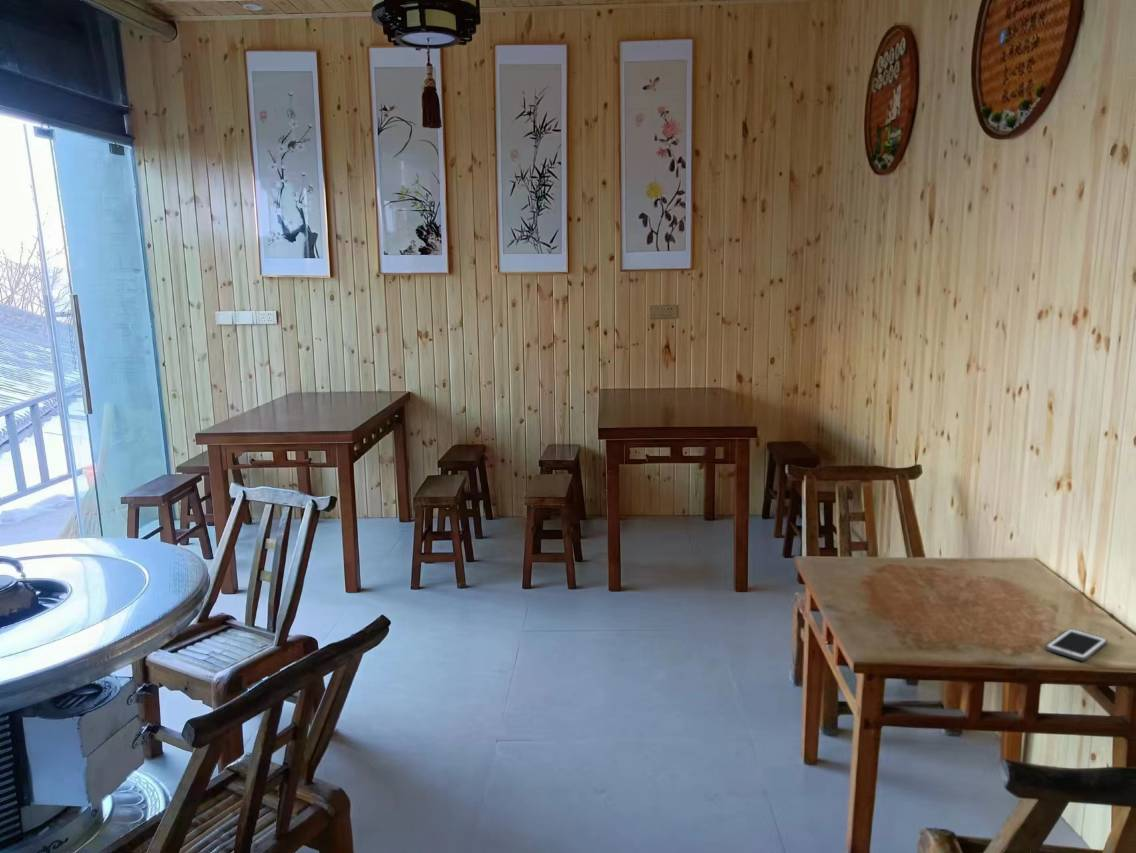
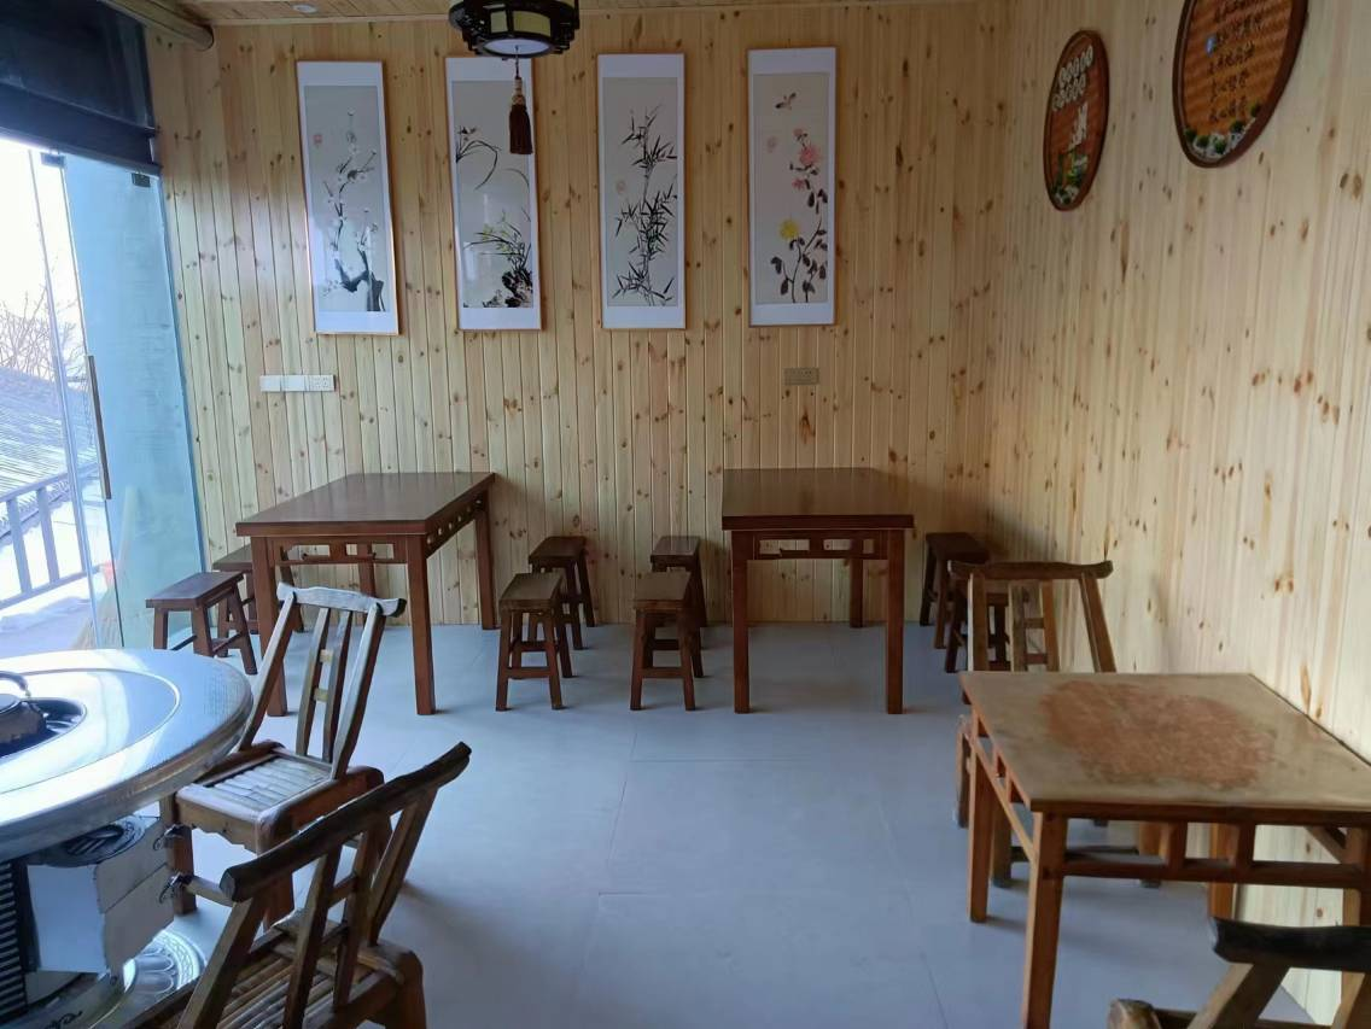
- cell phone (1076, 644)
